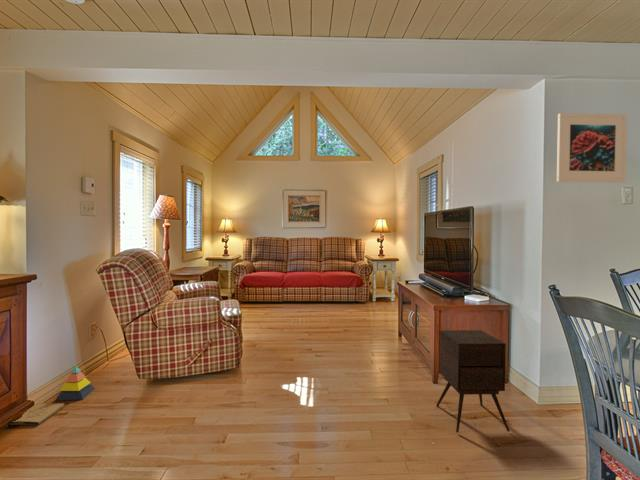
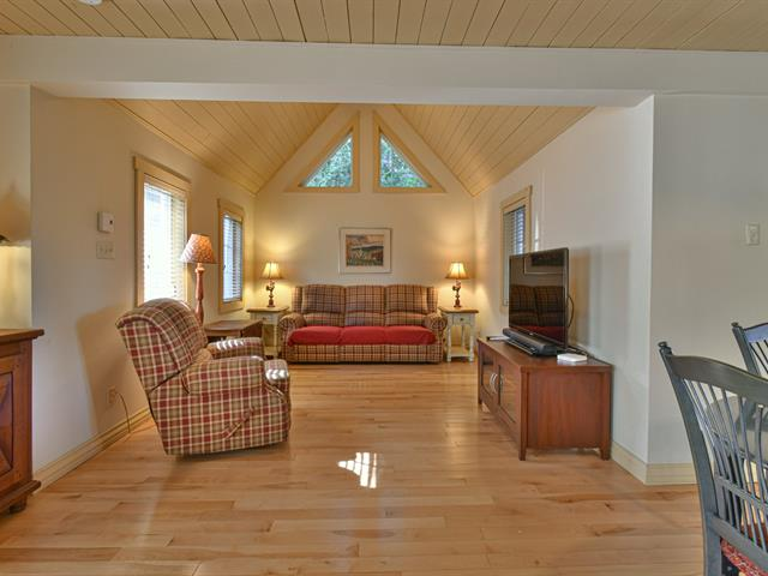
- side table (471, 377)
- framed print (591, 148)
- stacking toy (75, 380)
- box (38, 413)
